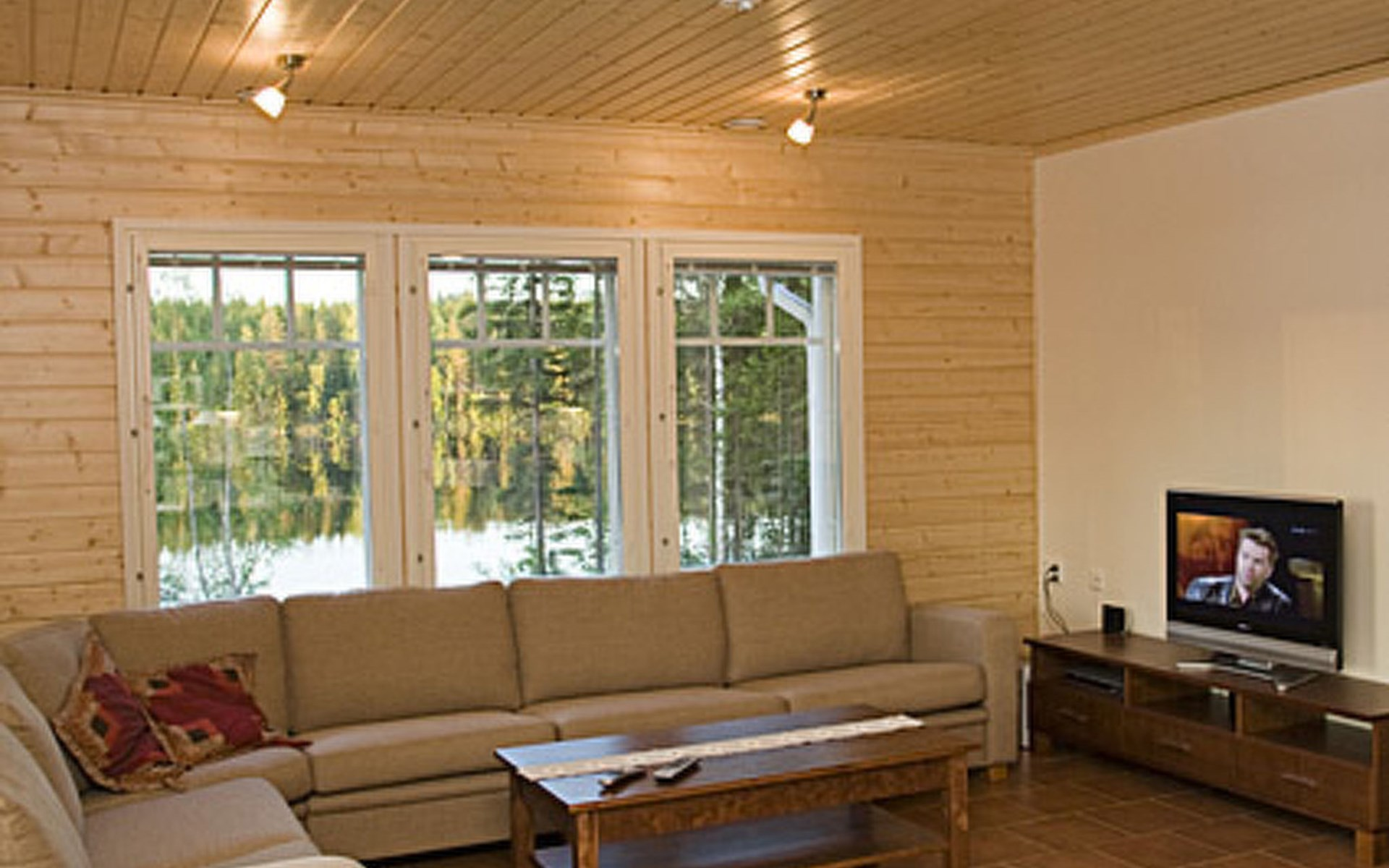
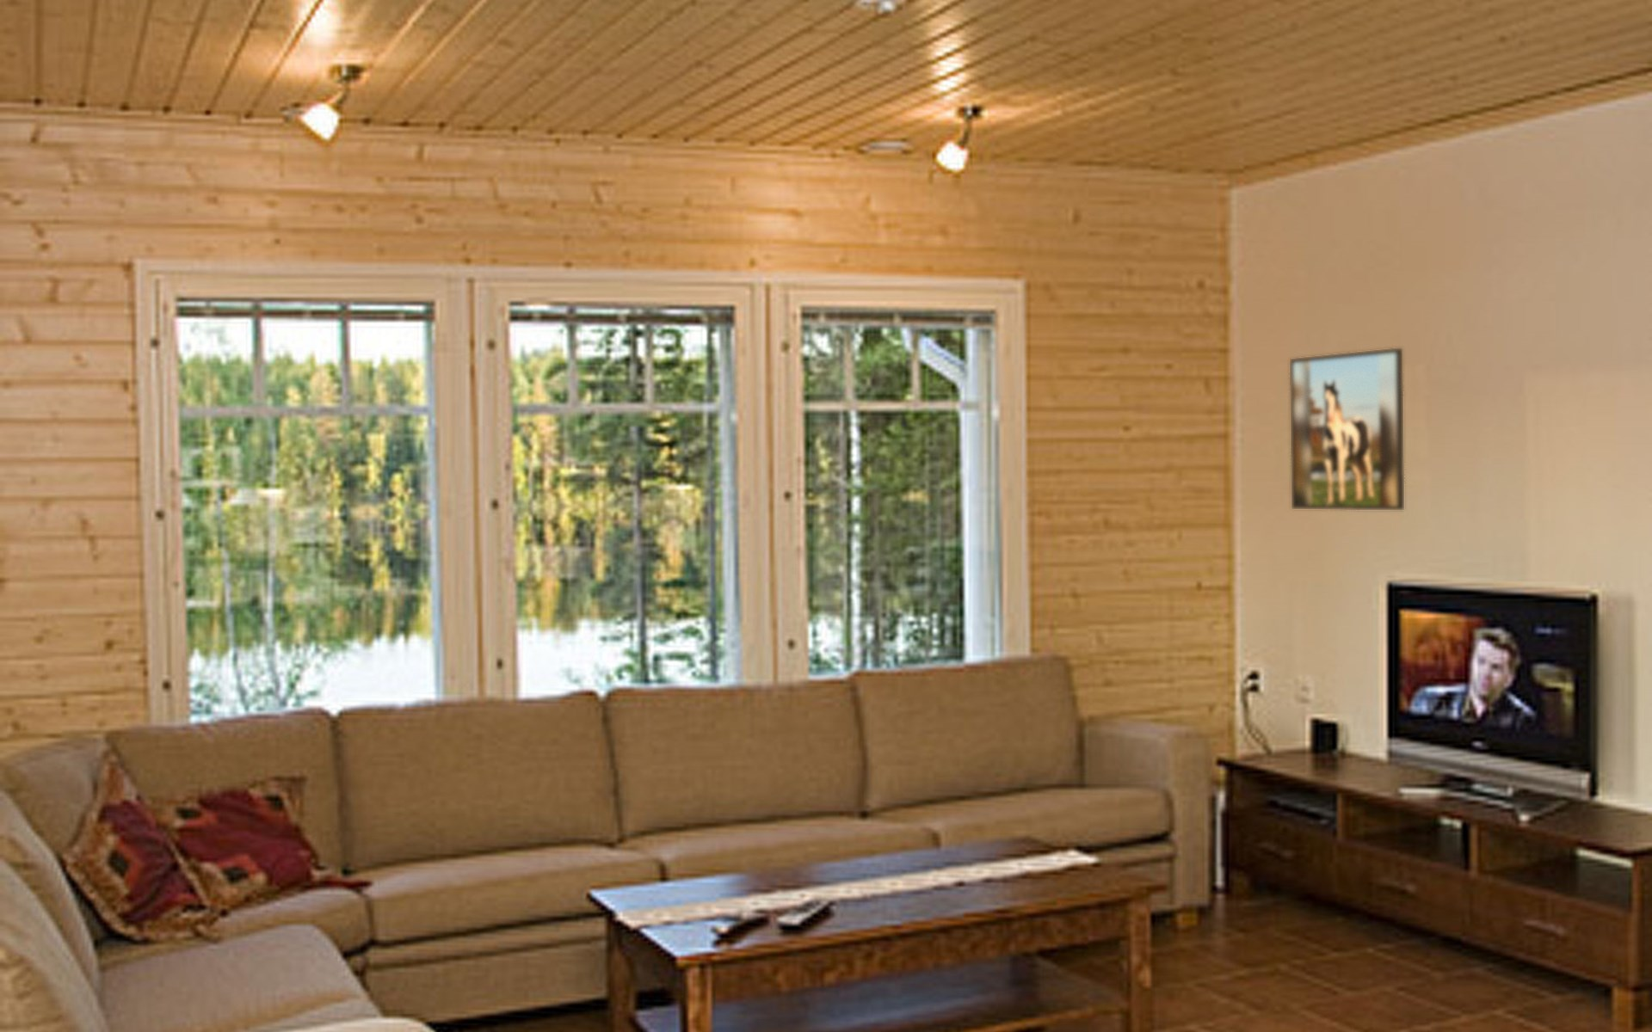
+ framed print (1345, 430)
